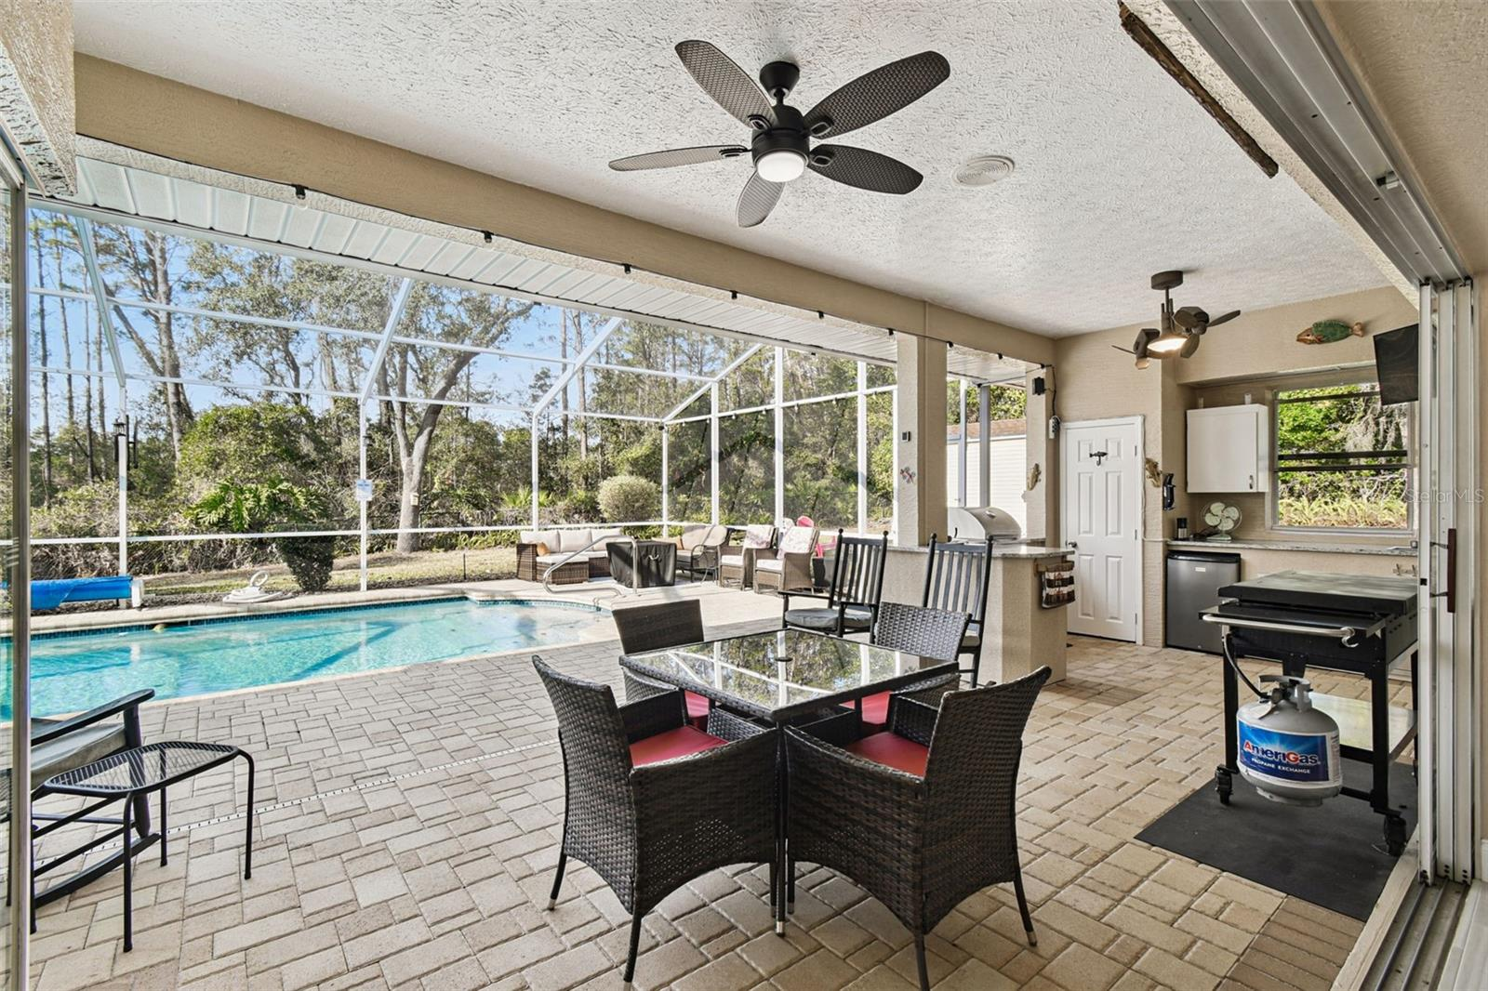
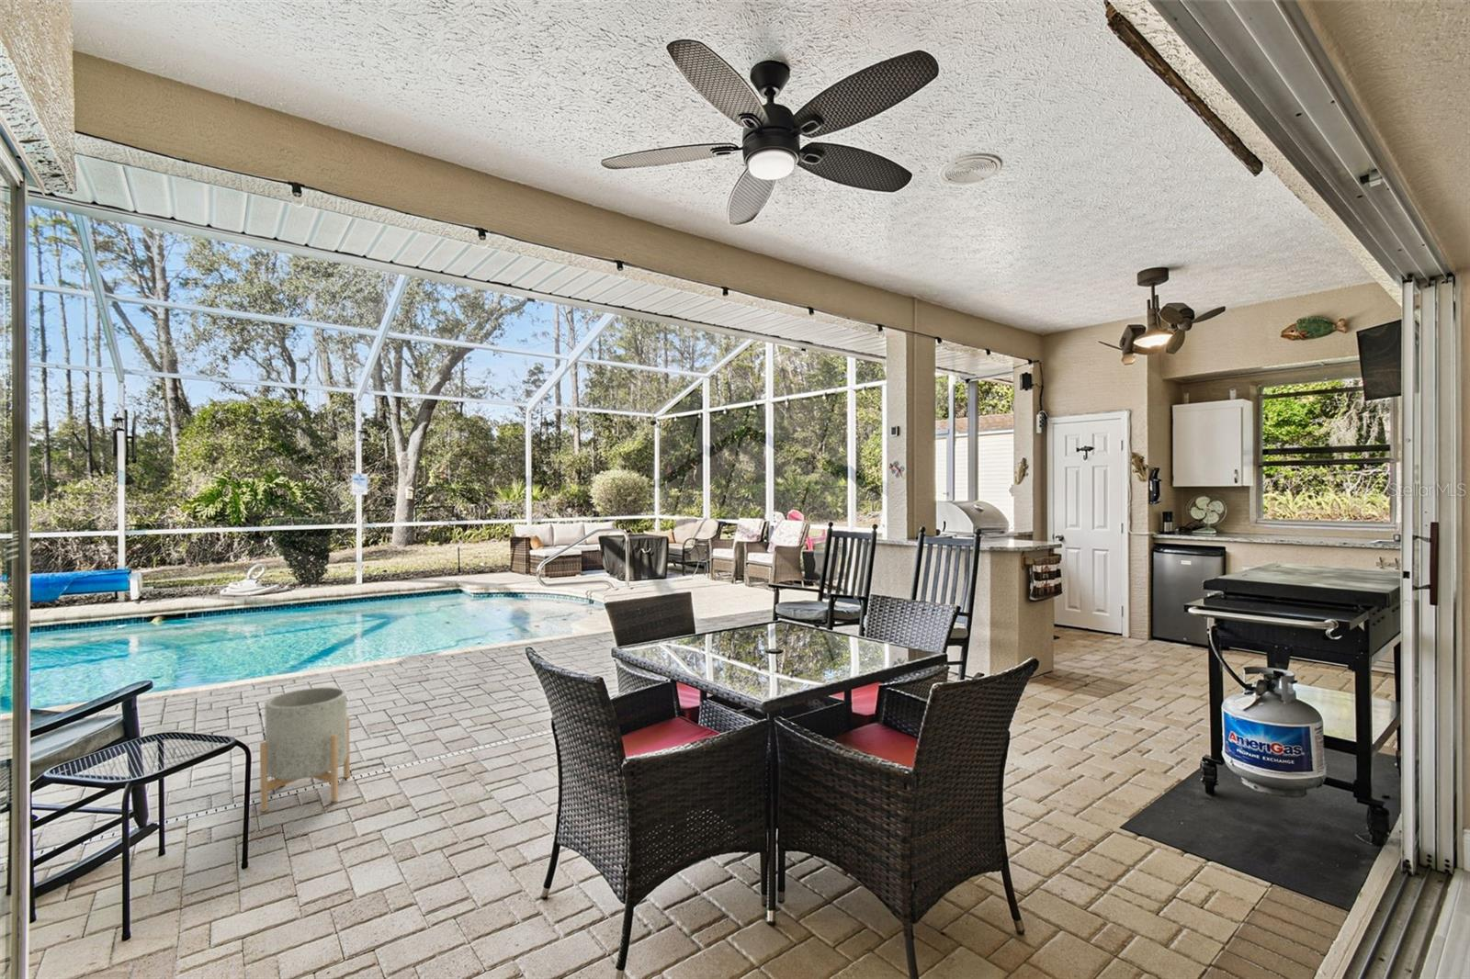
+ planter (307, 745)
